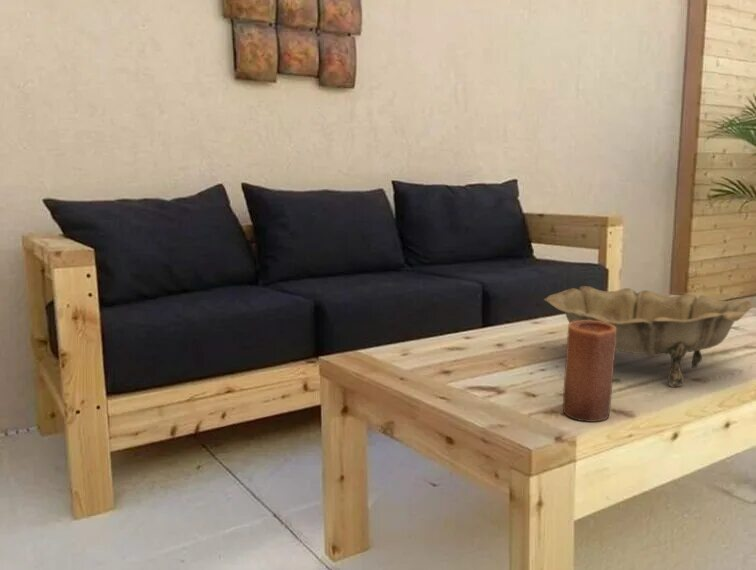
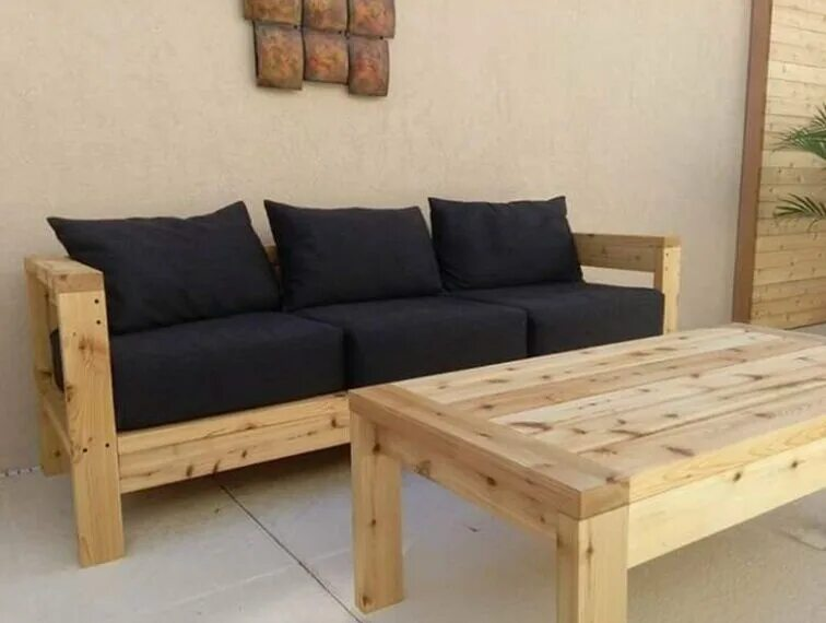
- decorative bowl (640, 330)
- candle (589, 369)
